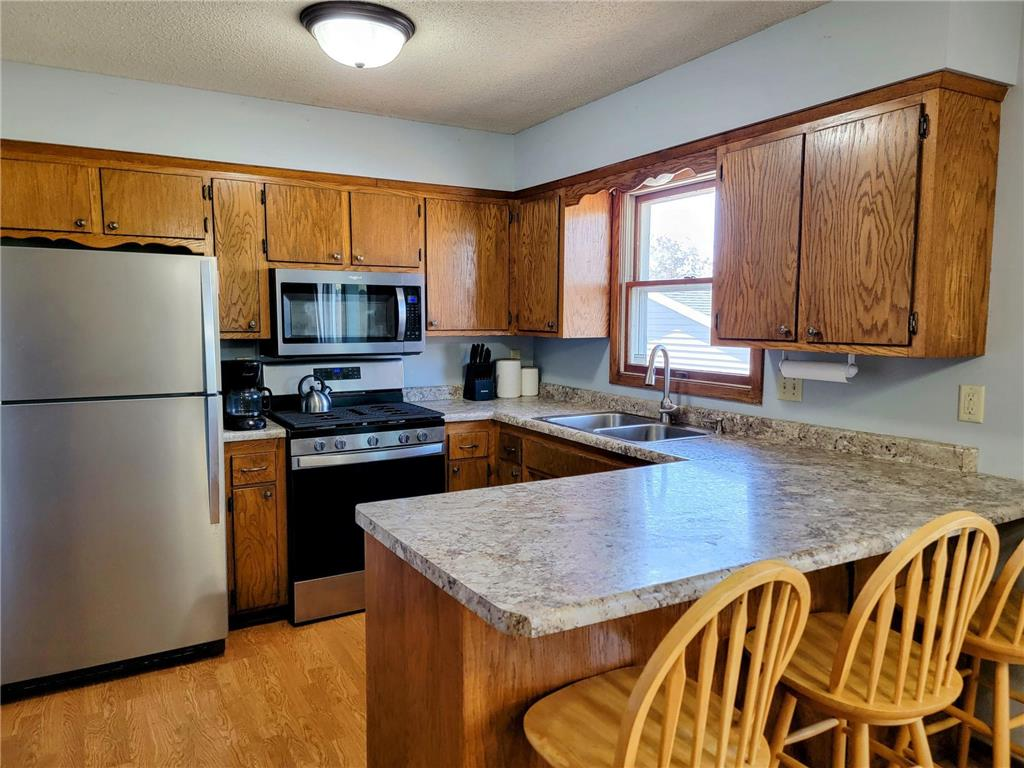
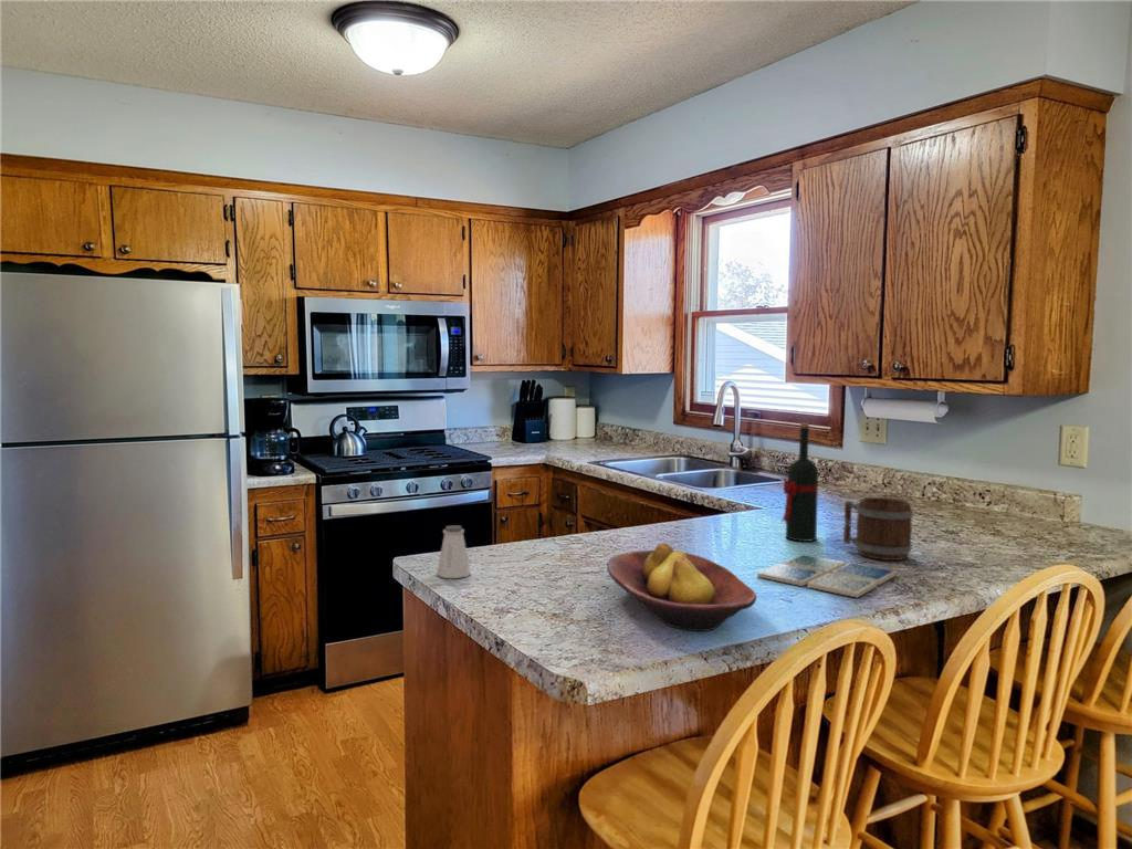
+ wine bottle (799, 481)
+ fruit bowl (677, 578)
+ drink coaster (827, 574)
+ mug (876, 526)
+ saltshaker (453, 549)
